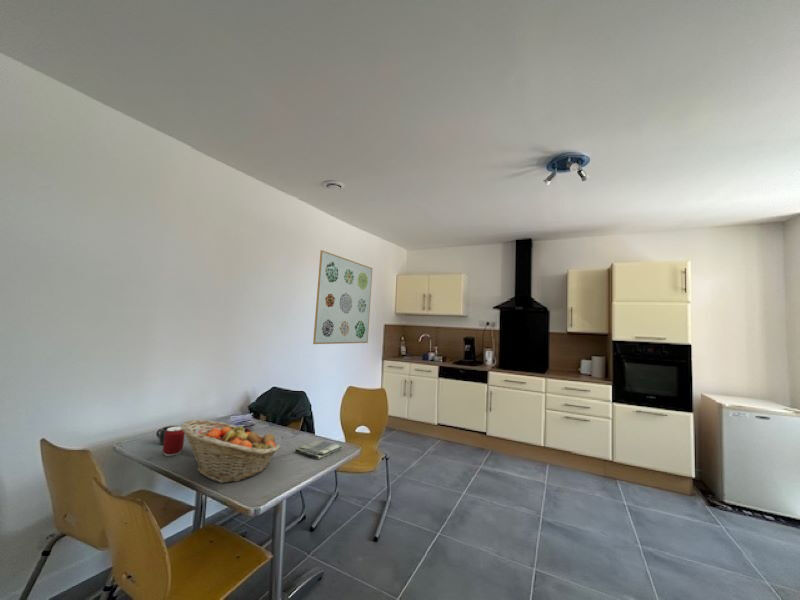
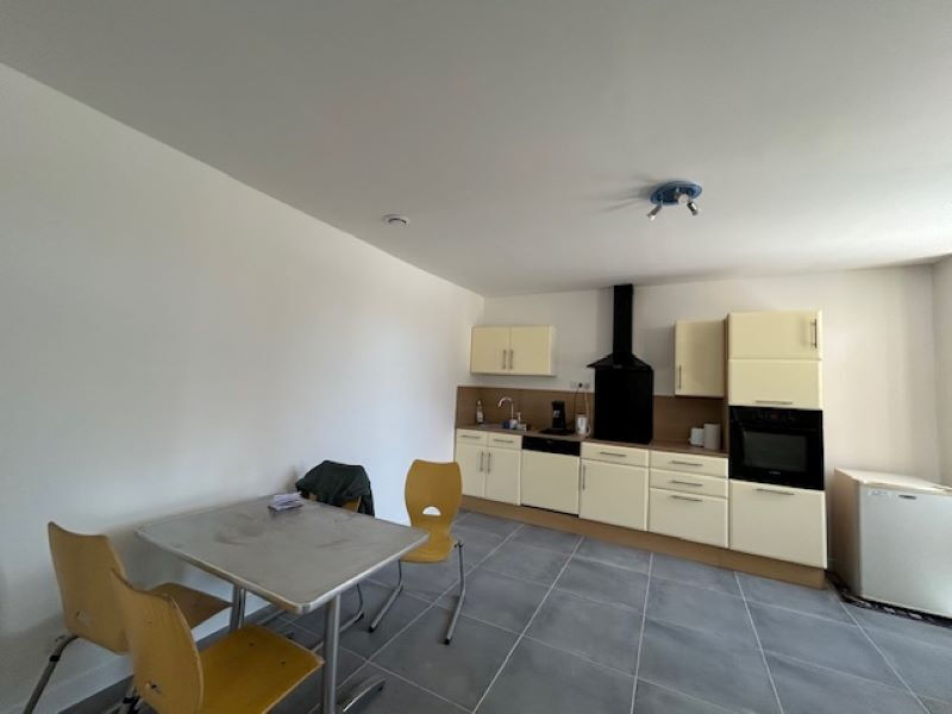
- fruit basket (230, 444)
- dish towel (318, 447)
- can (173, 440)
- mug (164, 434)
- wall art (346, 301)
